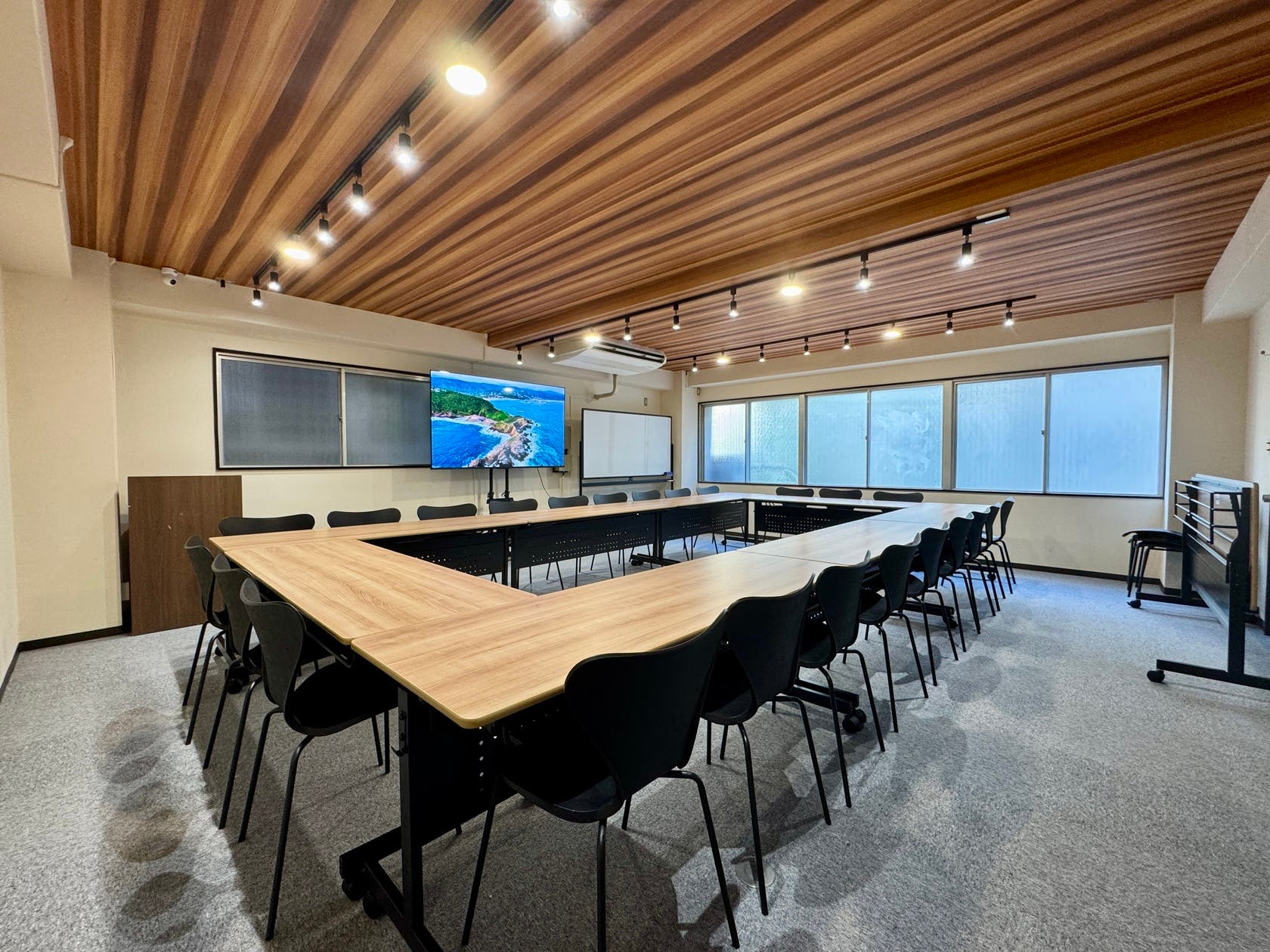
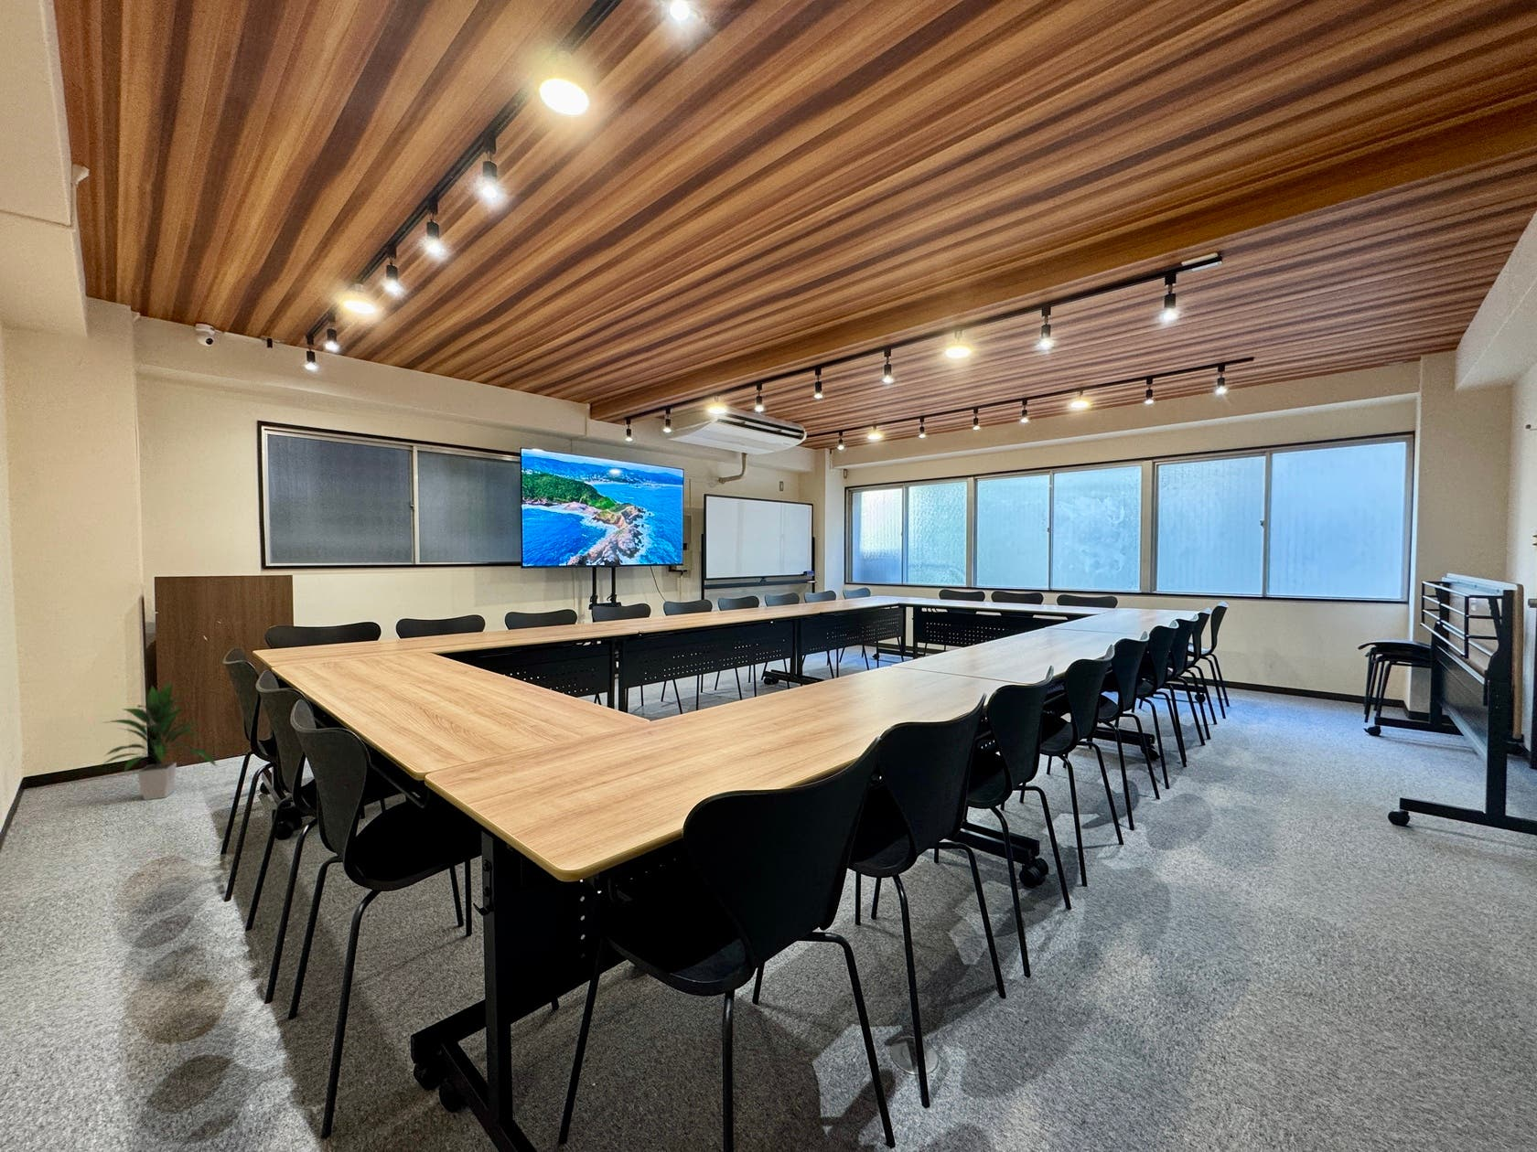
+ indoor plant (160, 741)
